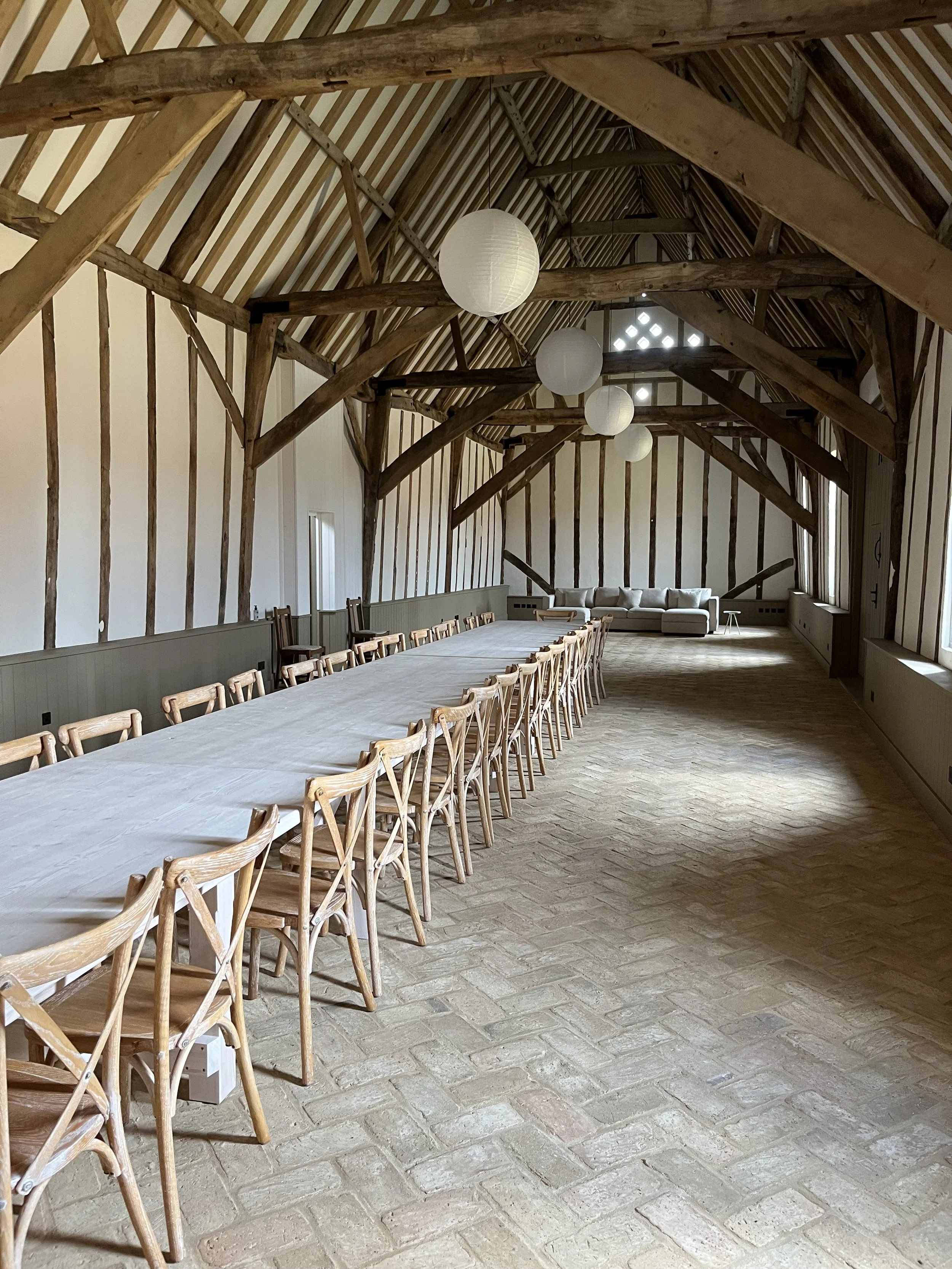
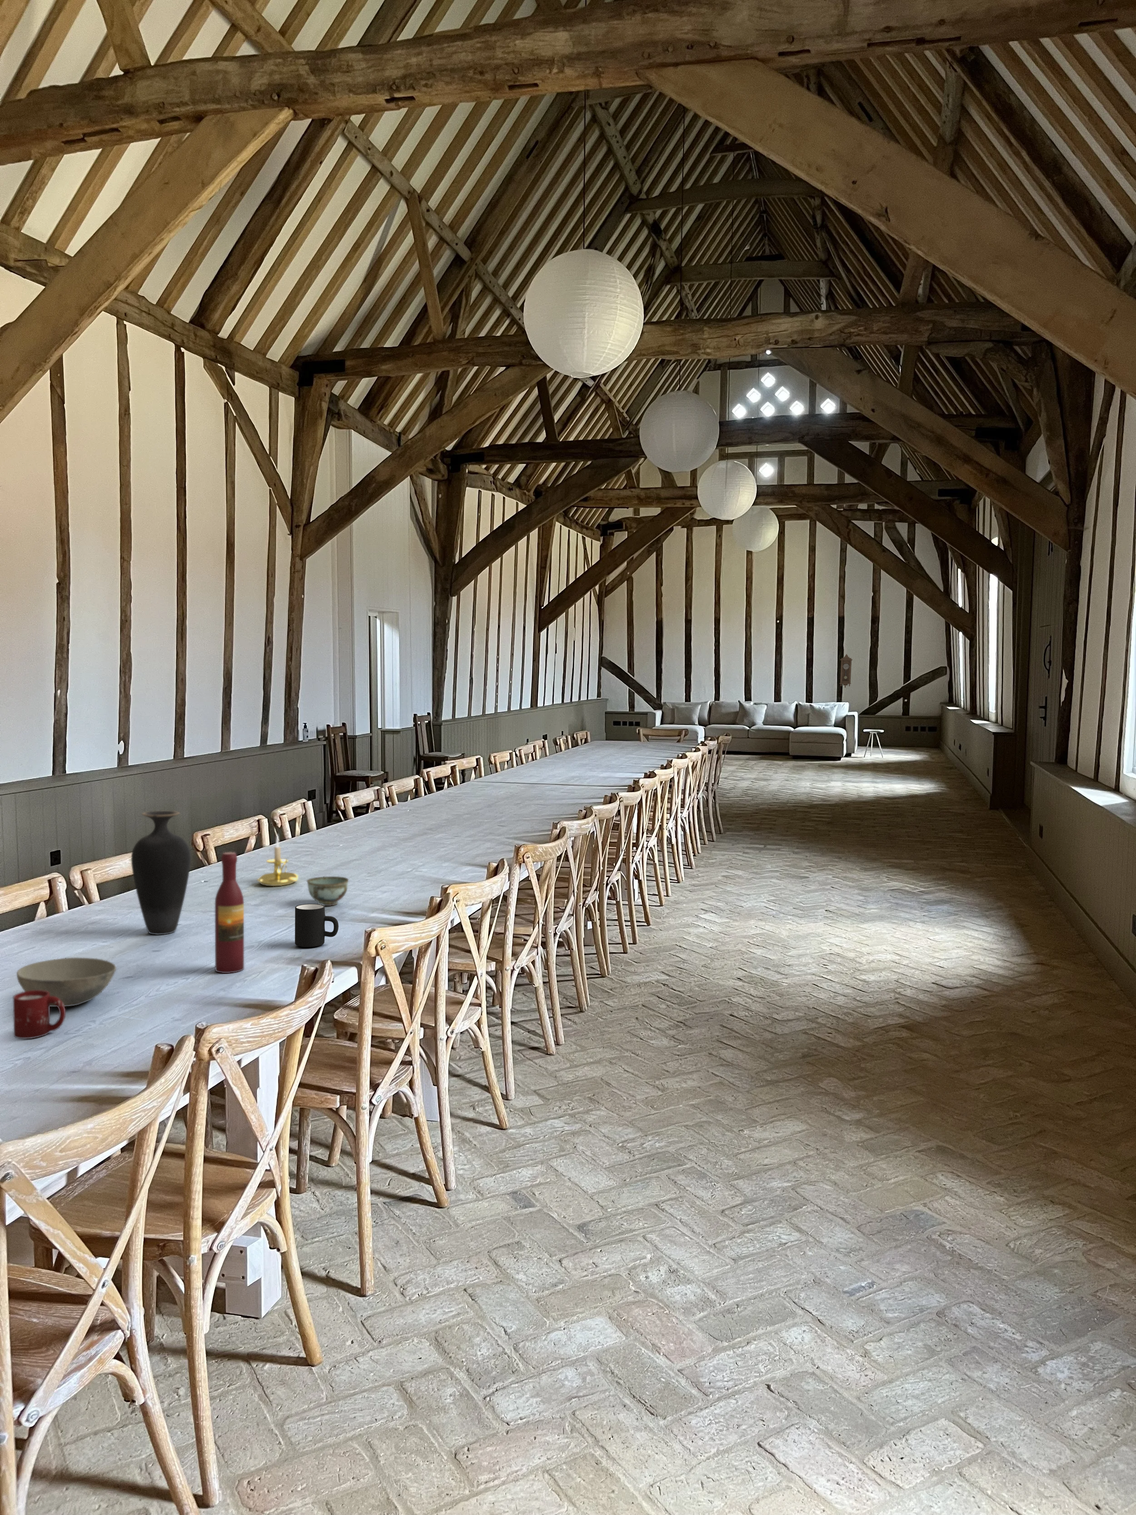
+ wine bottle (229, 911)
+ bowl (67, 984)
+ vase (161, 873)
+ mug (316, 925)
+ candle holder (278, 857)
+ cup (39, 1014)
+ pendulum clock (846, 671)
+ bowl (328, 892)
